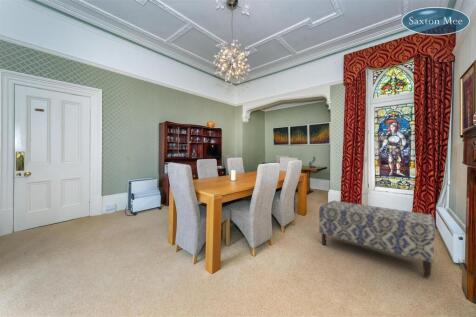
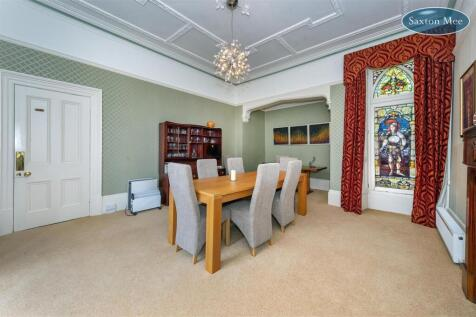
- bench (371, 231)
